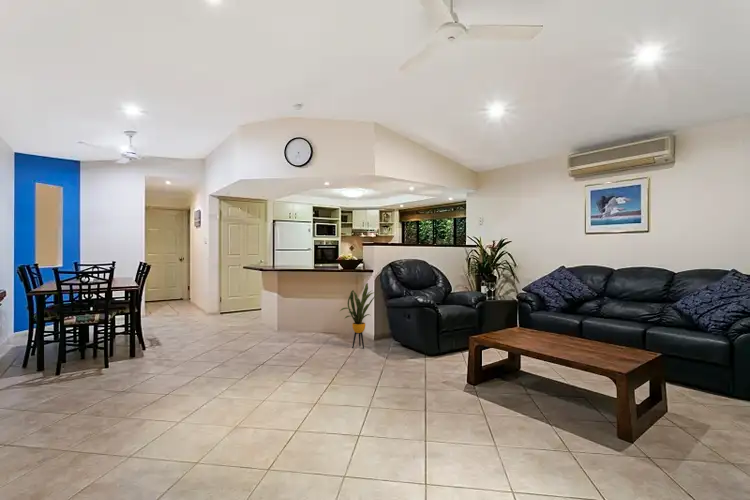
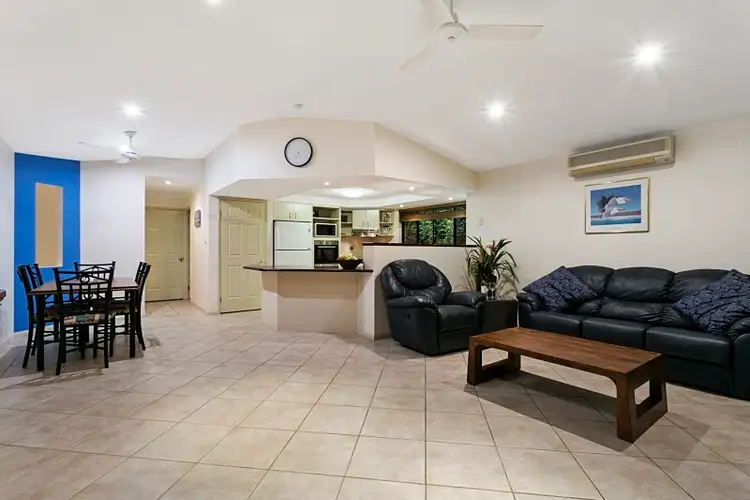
- house plant (362, 315)
